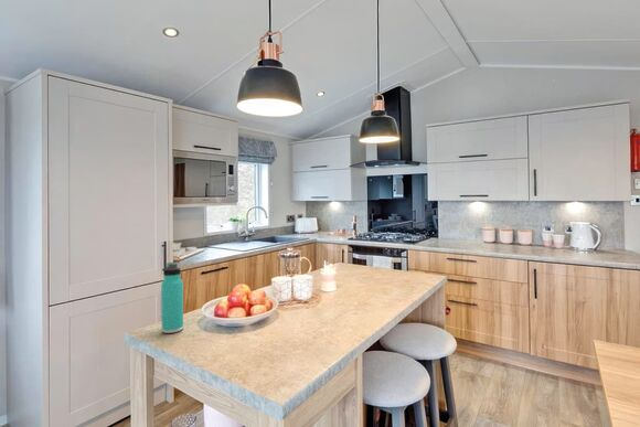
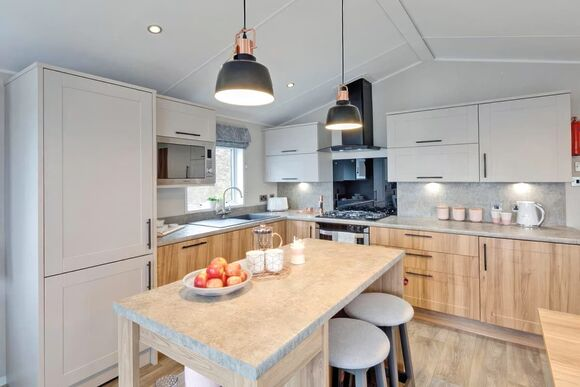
- thermos bottle (172, 296)
